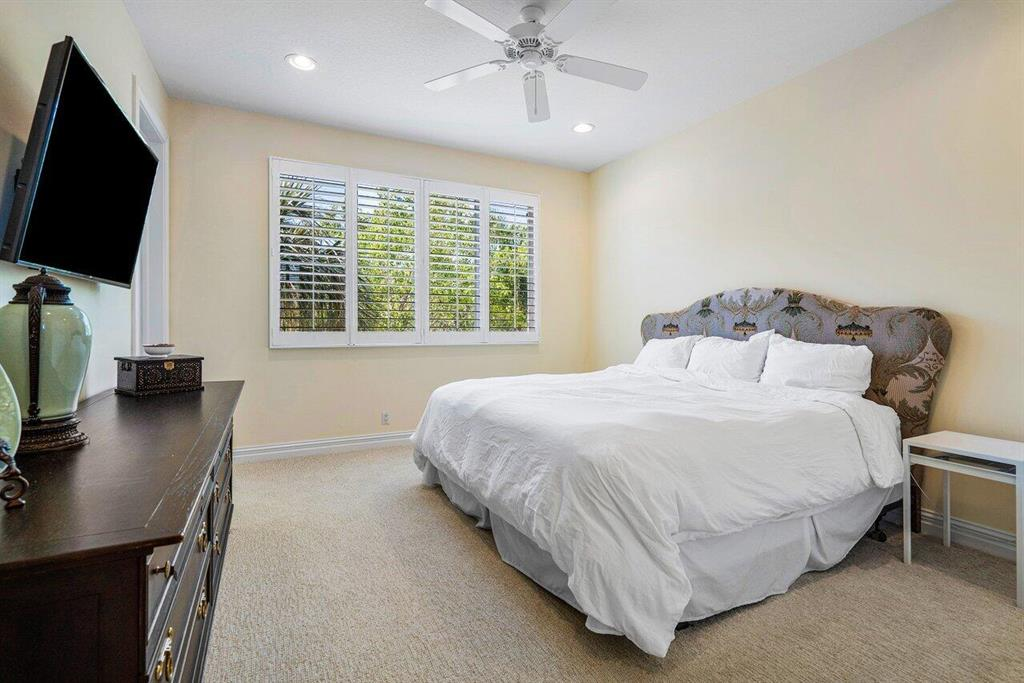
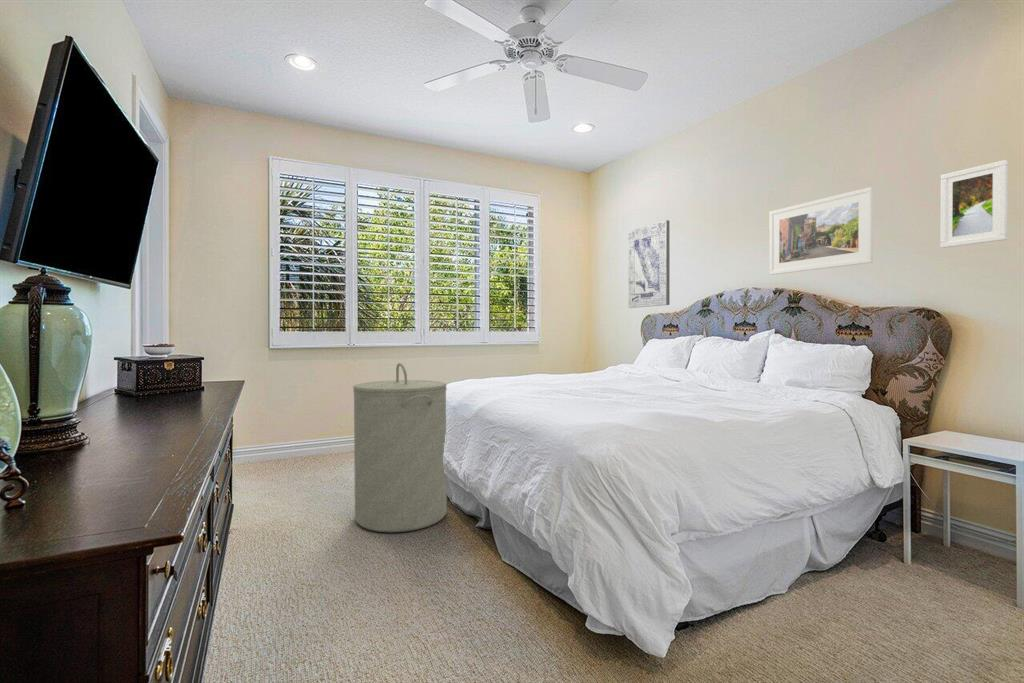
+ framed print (972, 206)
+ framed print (816, 234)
+ laundry hamper (401, 439)
+ wall art (648, 266)
